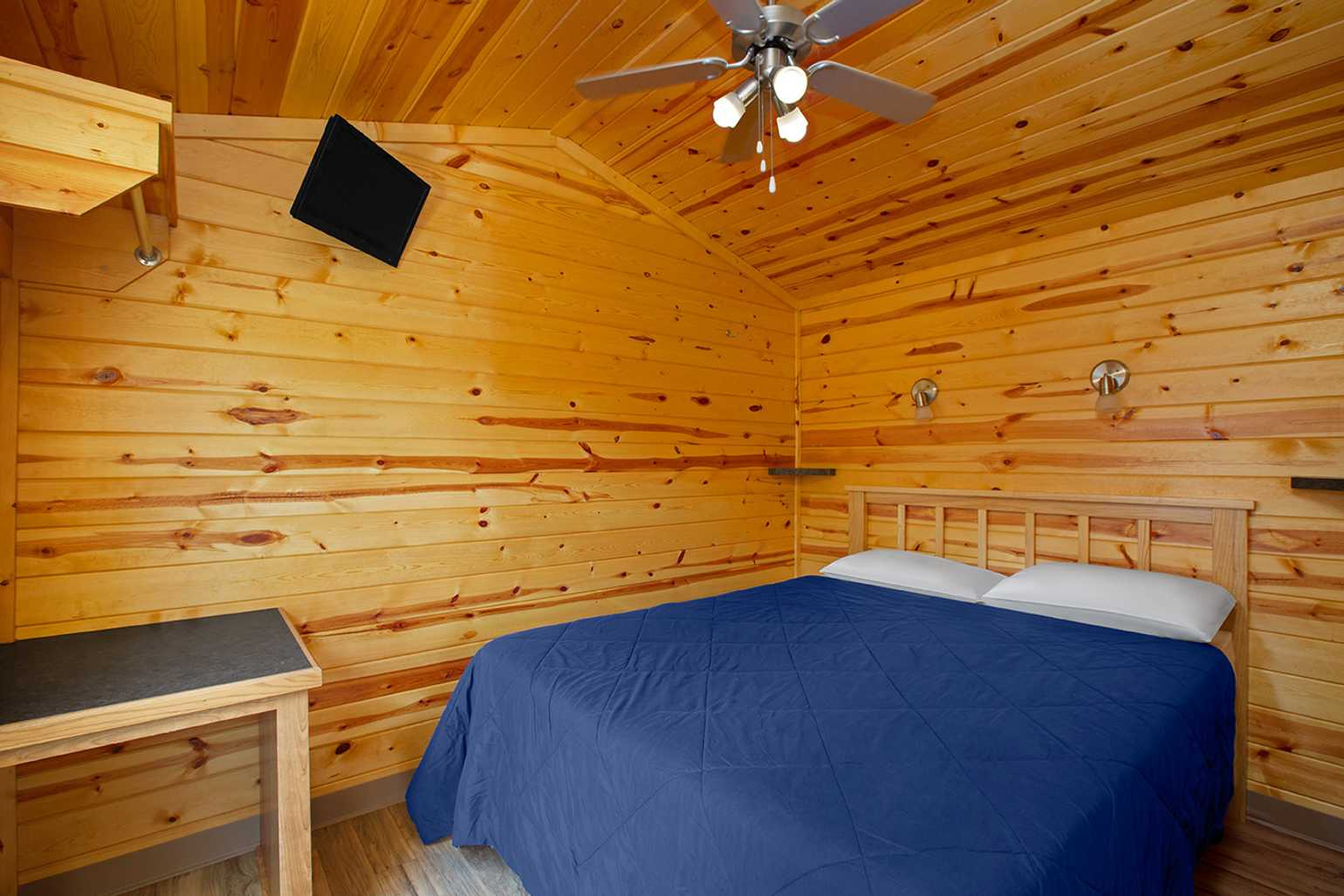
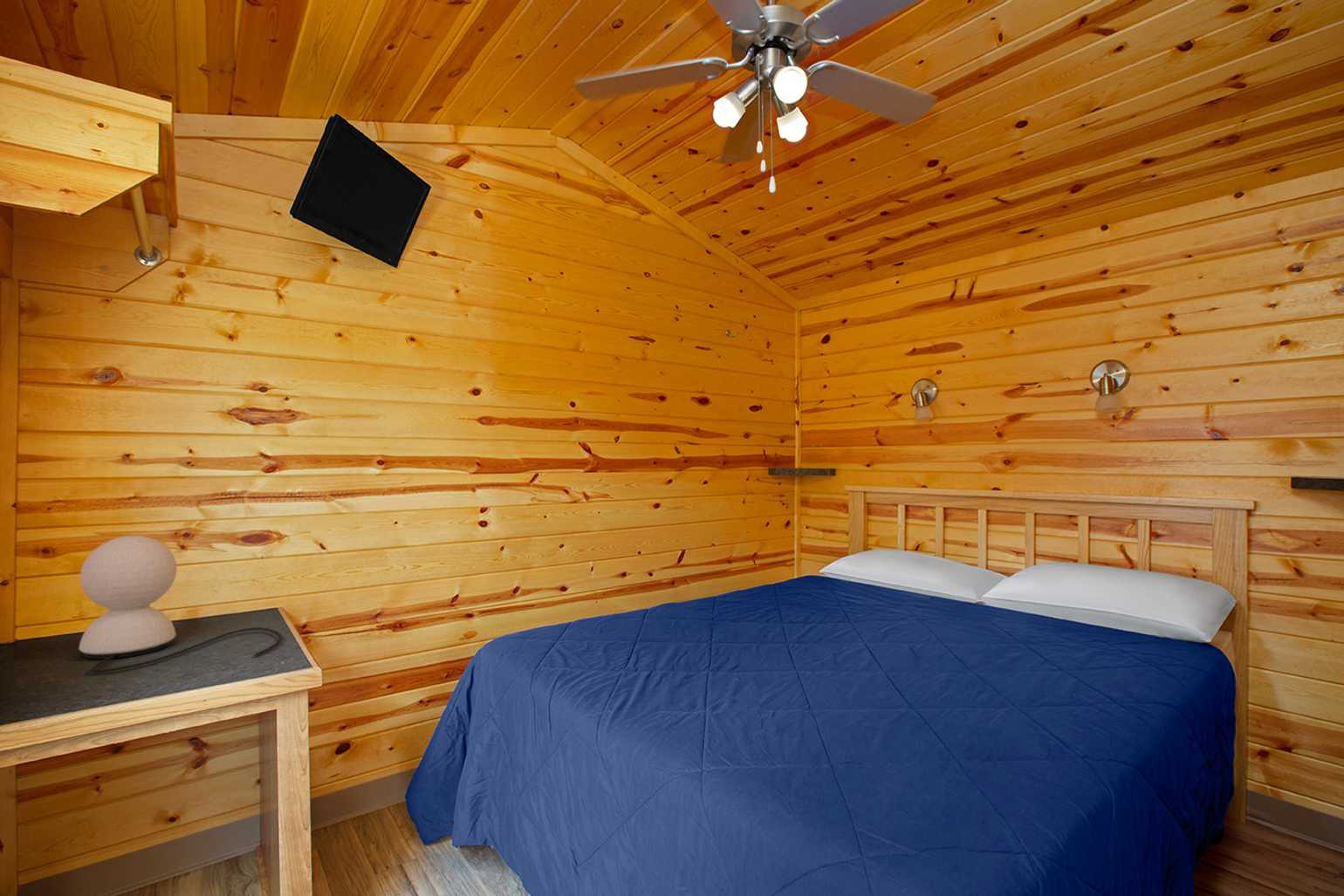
+ table lamp (172, 584)
